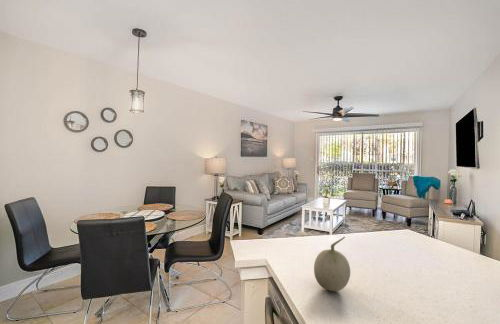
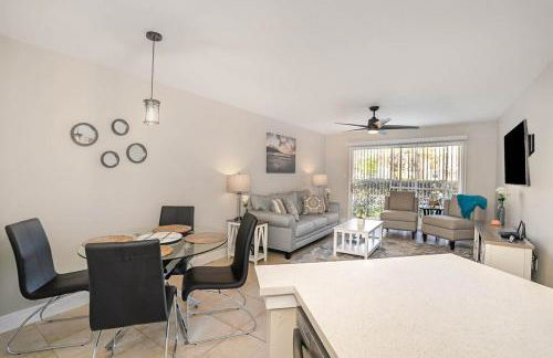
- fruit (331, 264)
